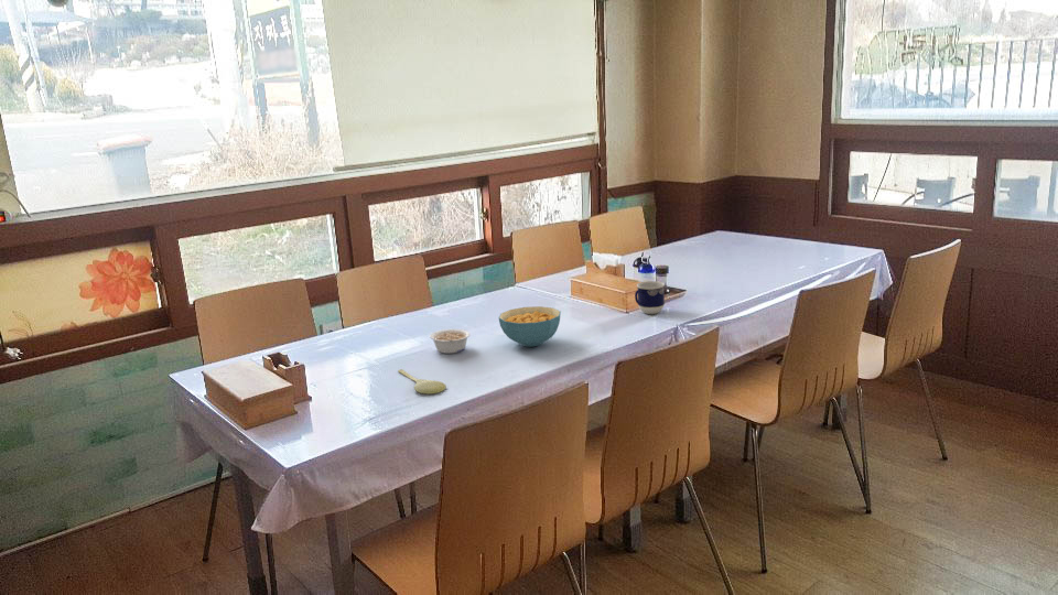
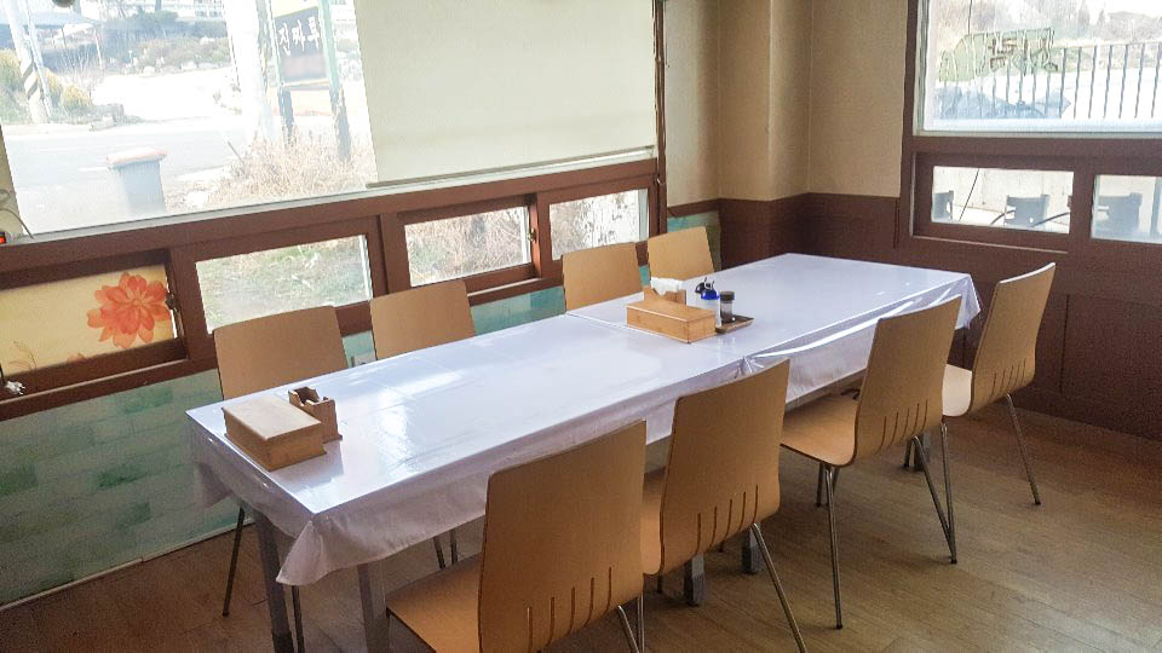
- cup (648, 299)
- spoon (418, 379)
- cereal bowl (530, 328)
- legume (451, 340)
